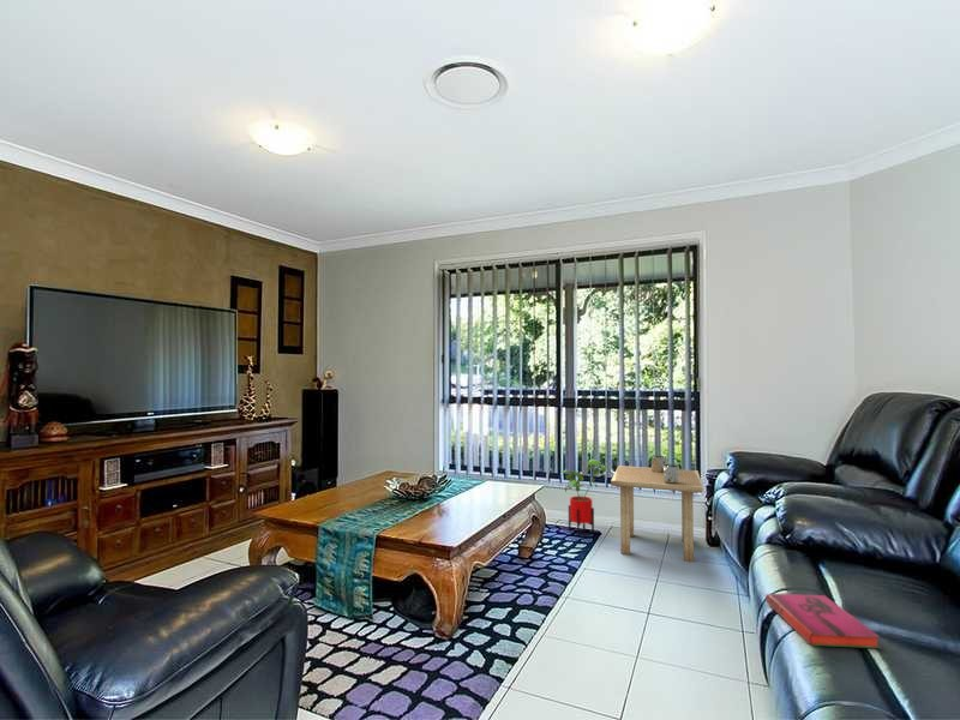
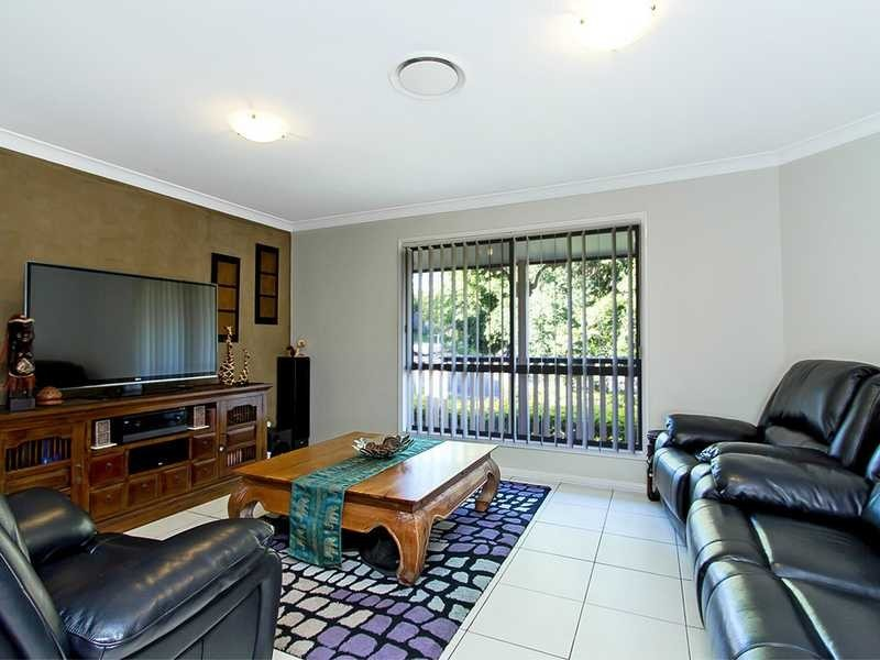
- hardback book (817, 618)
- house plant (584, 494)
- side table (656, 488)
